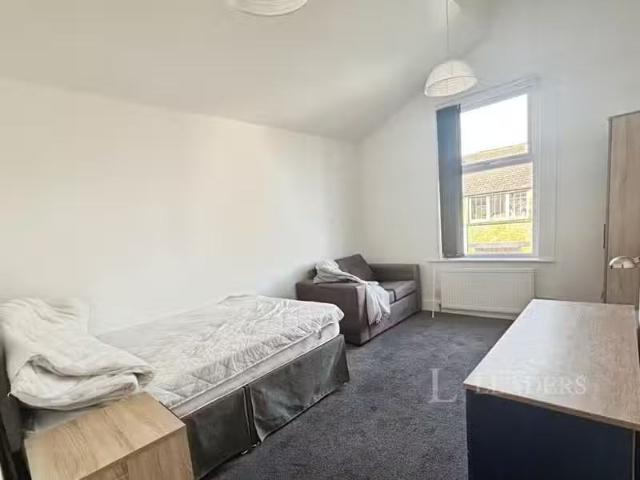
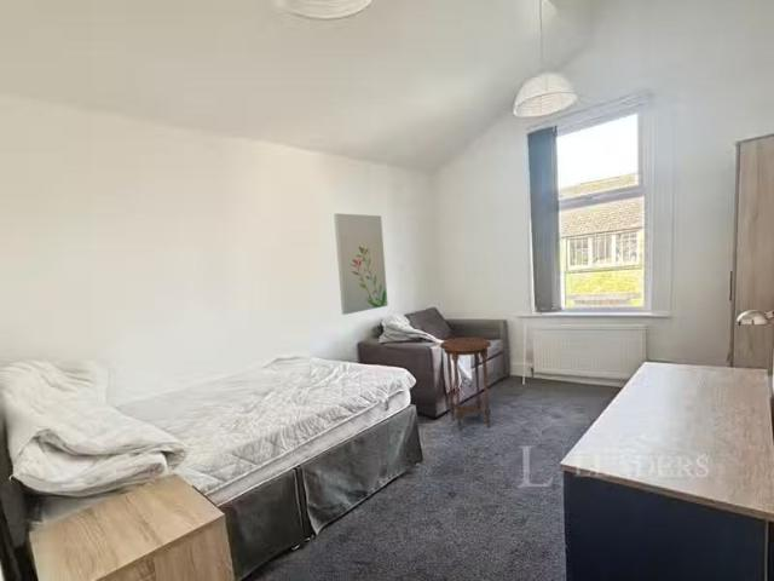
+ wall art (362, 263)
+ side table (475, 379)
